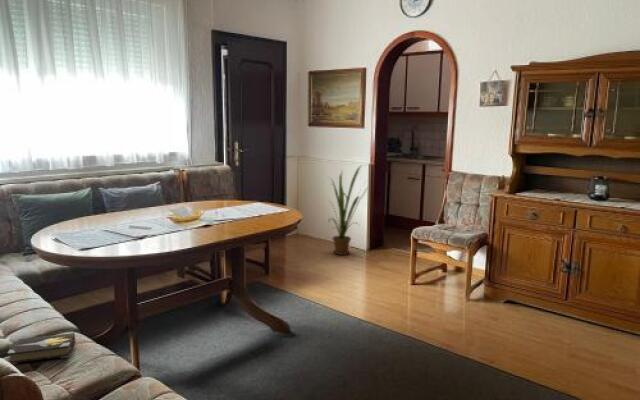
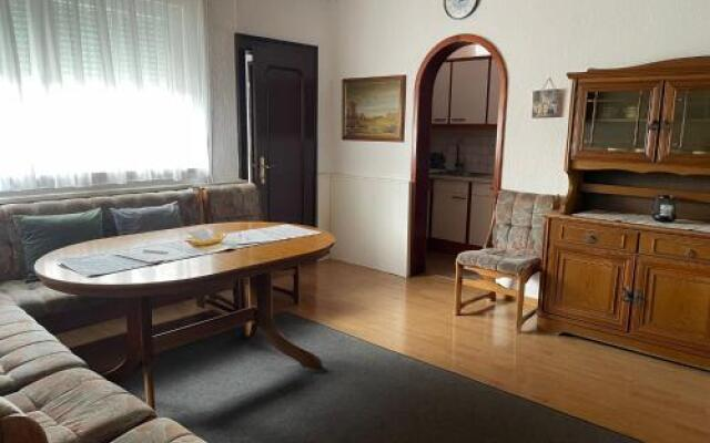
- hardback book (43, 346)
- house plant (343, 209)
